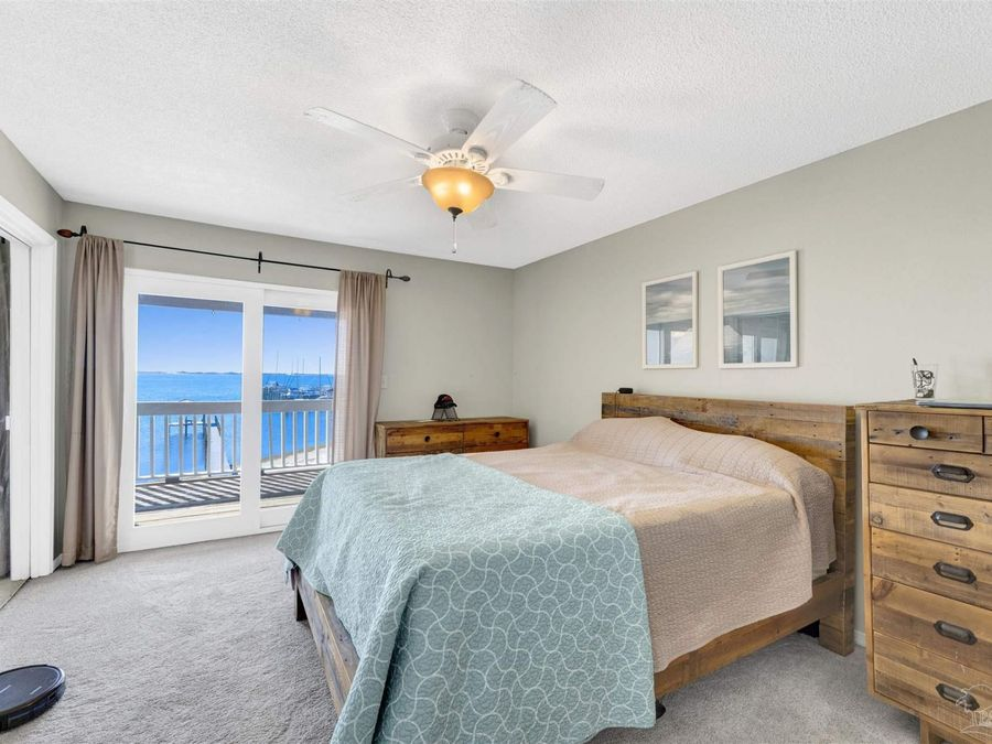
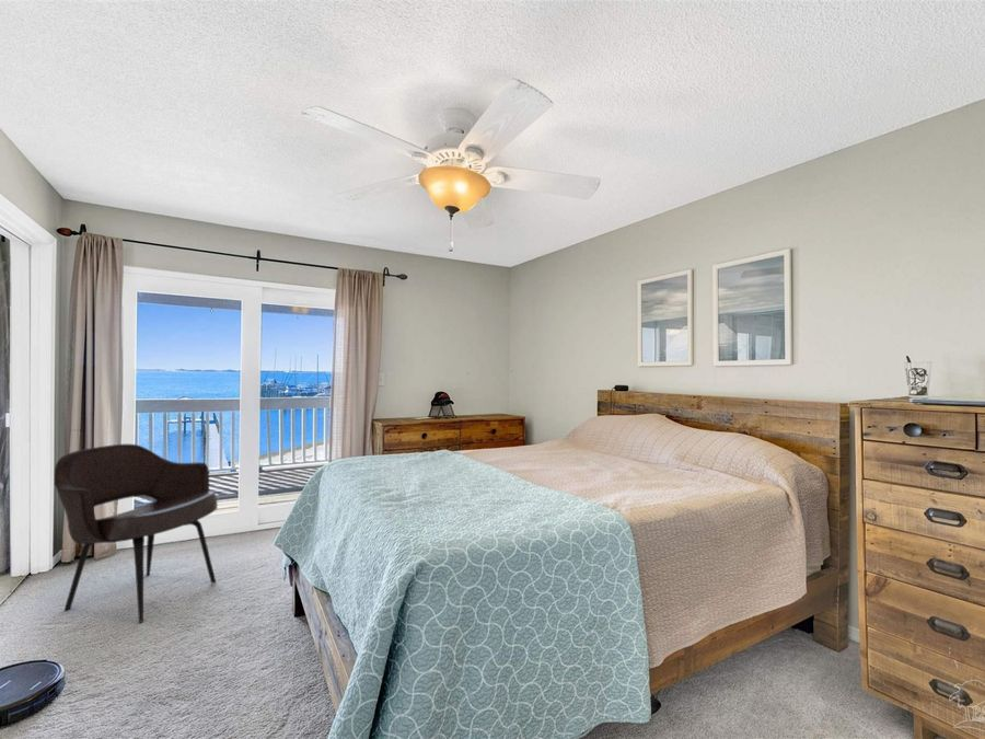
+ armchair (139, 521)
